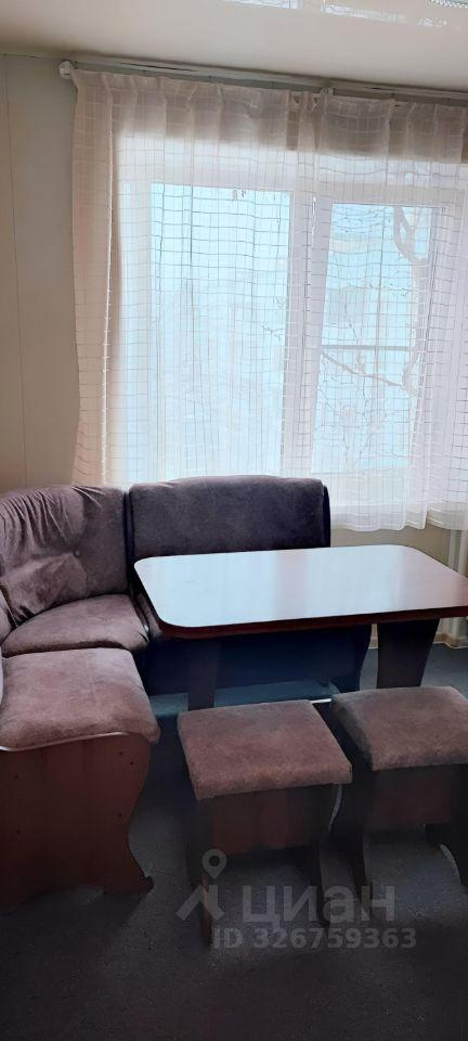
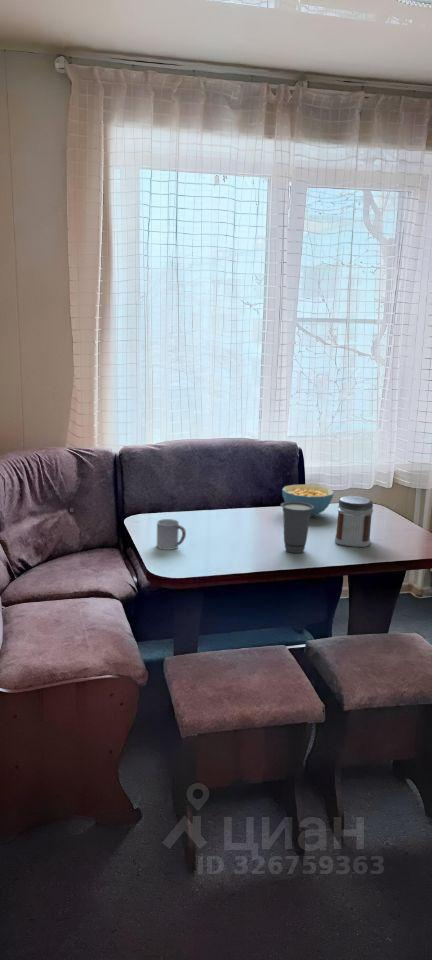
+ jar (354, 520)
+ cup (295, 528)
+ cereal bowl (307, 502)
+ cup (171, 534)
